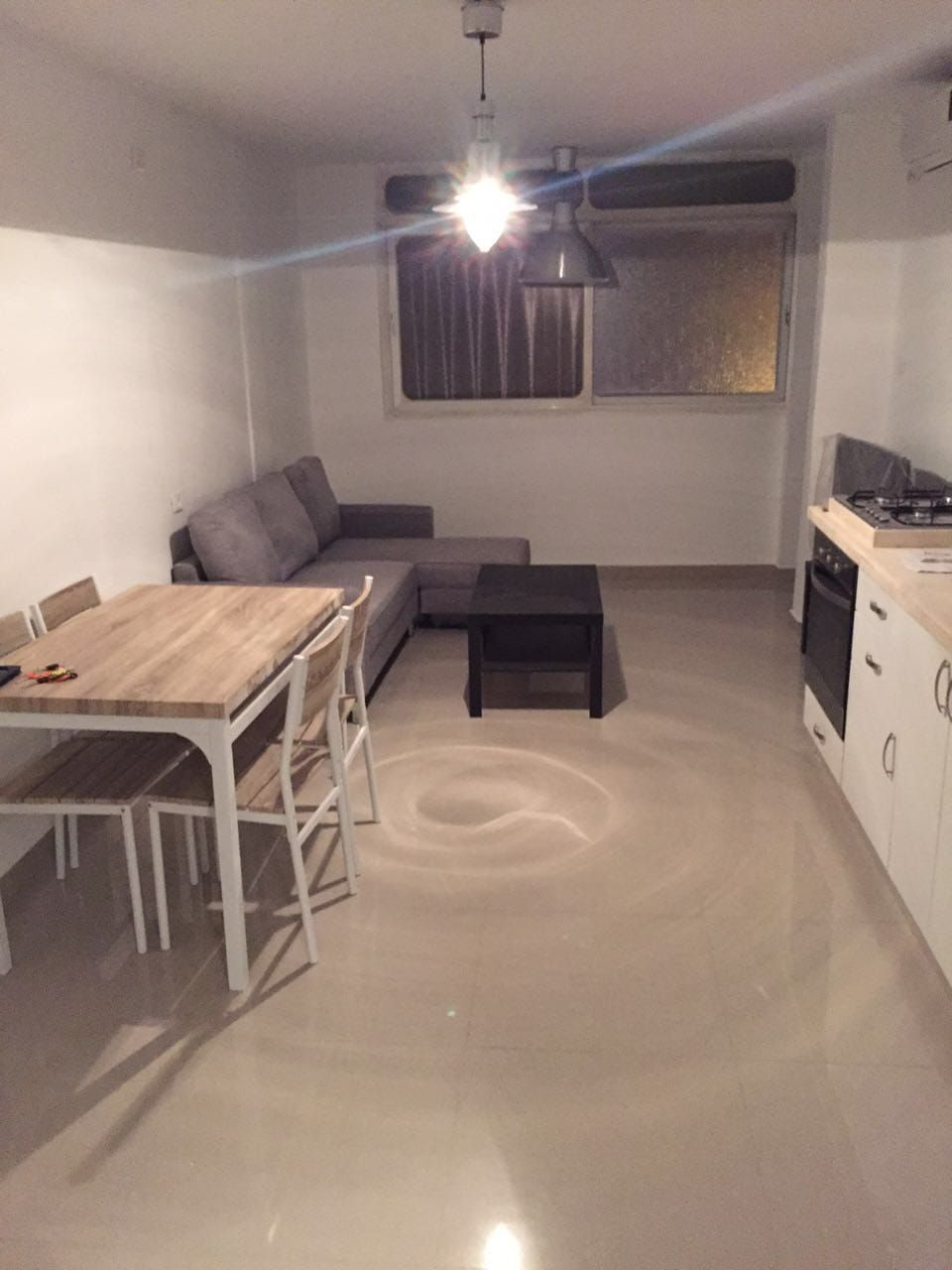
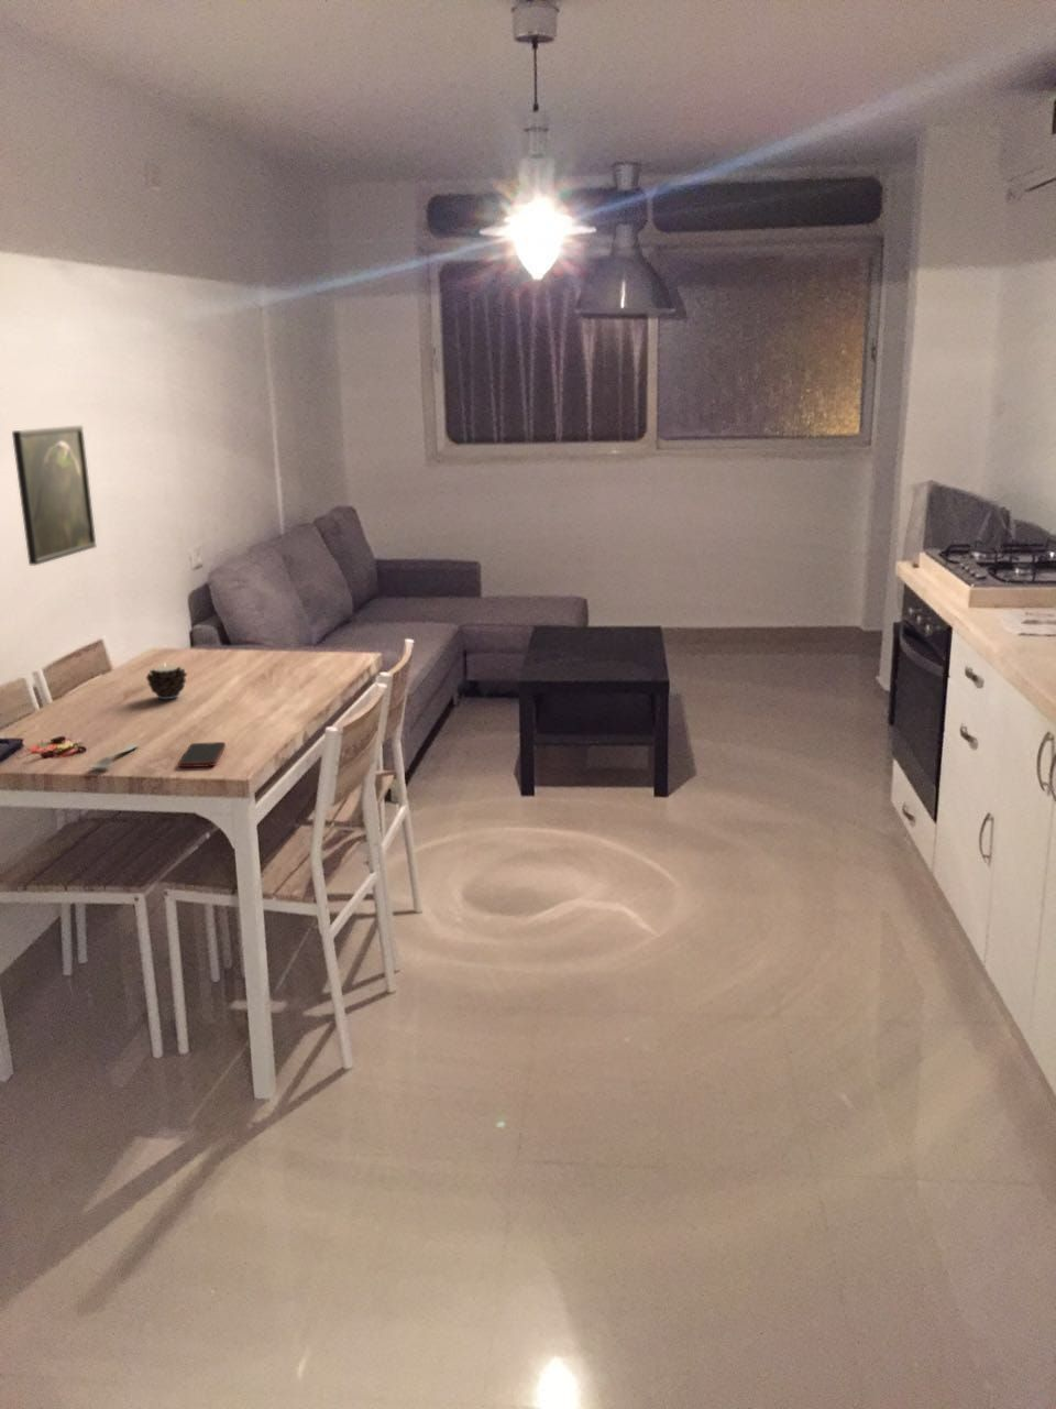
+ candle (166, 679)
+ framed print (57, 493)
+ cell phone (202, 754)
+ spoon (115, 754)
